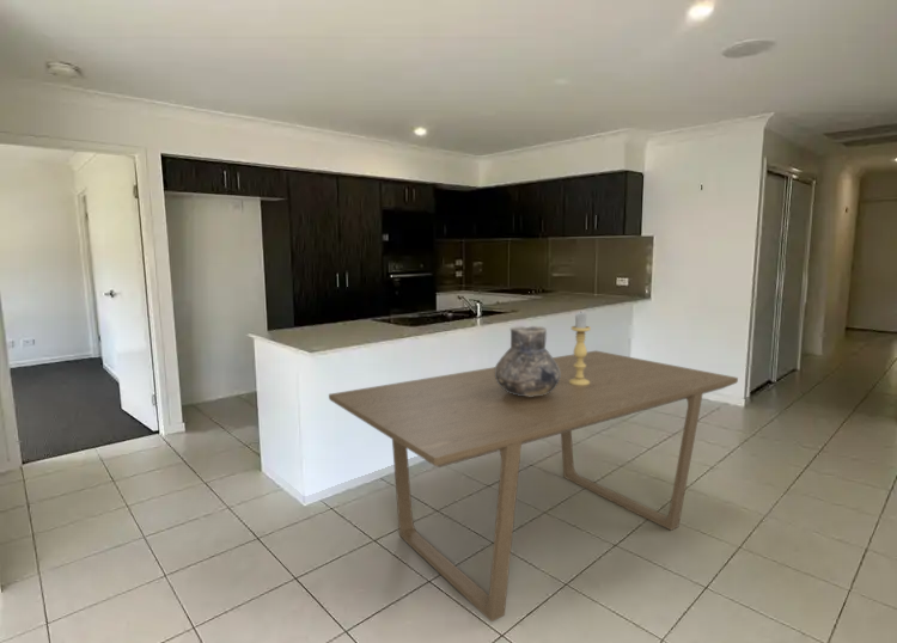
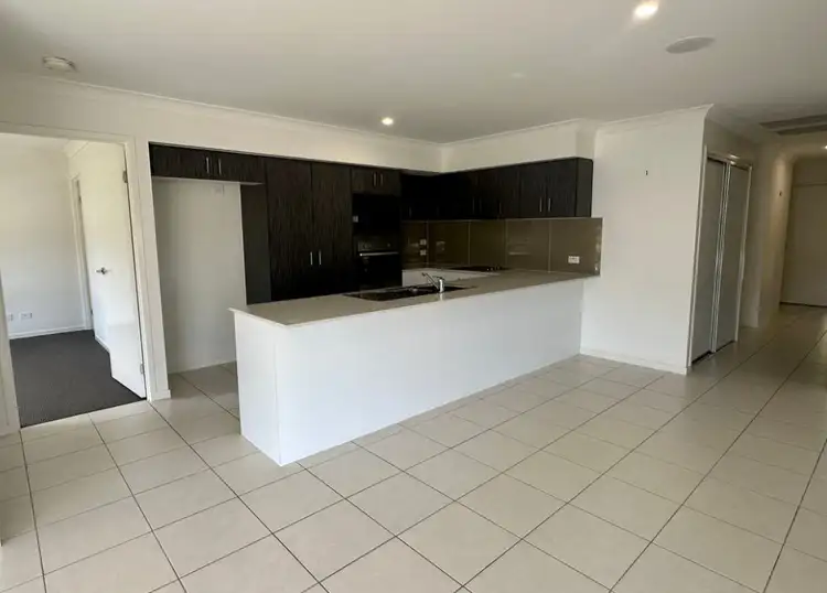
- candle holder (580, 347)
- dining table (536, 440)
- vase (527, 360)
